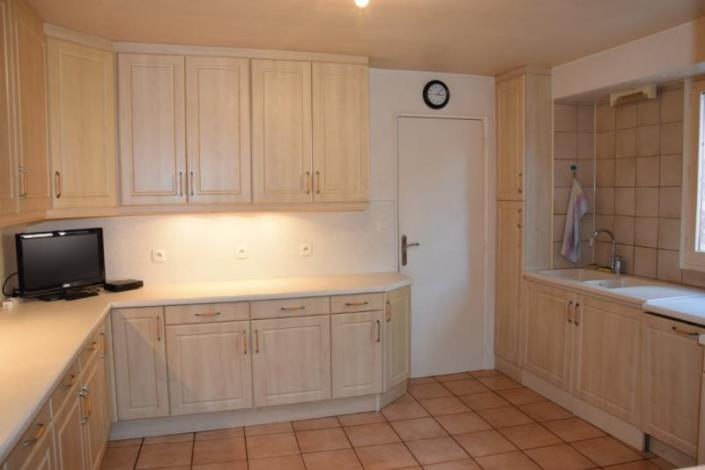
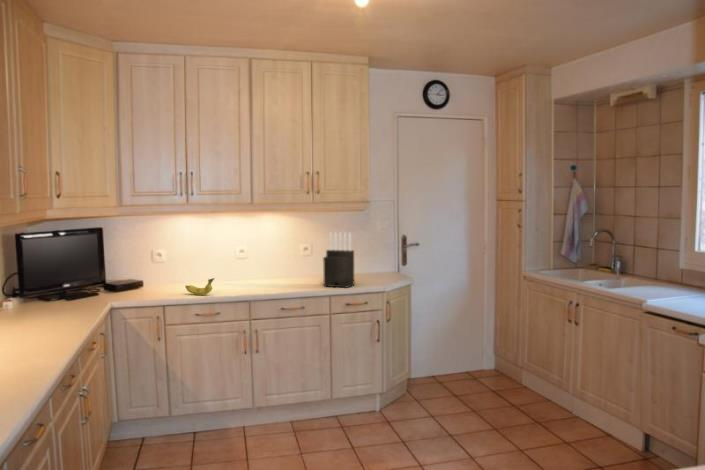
+ knife block (338, 259)
+ fruit (197, 287)
